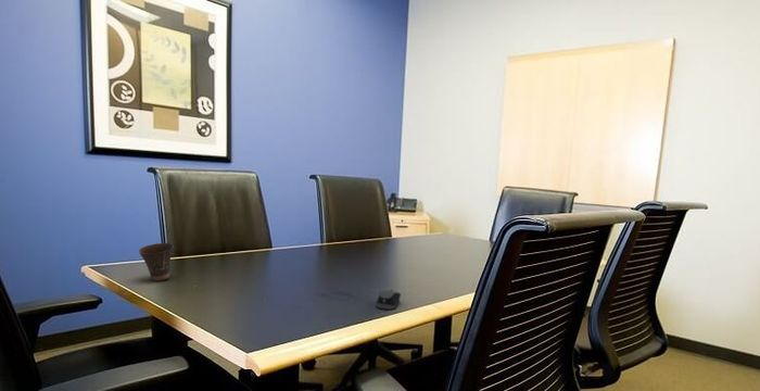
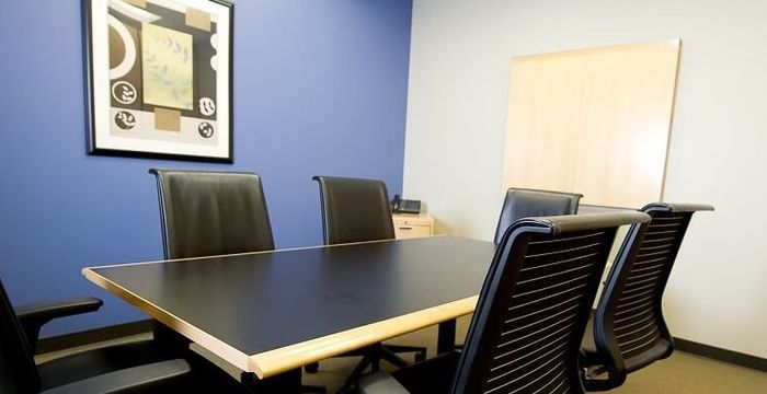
- cup (156, 263)
- computer mouse (388, 297)
